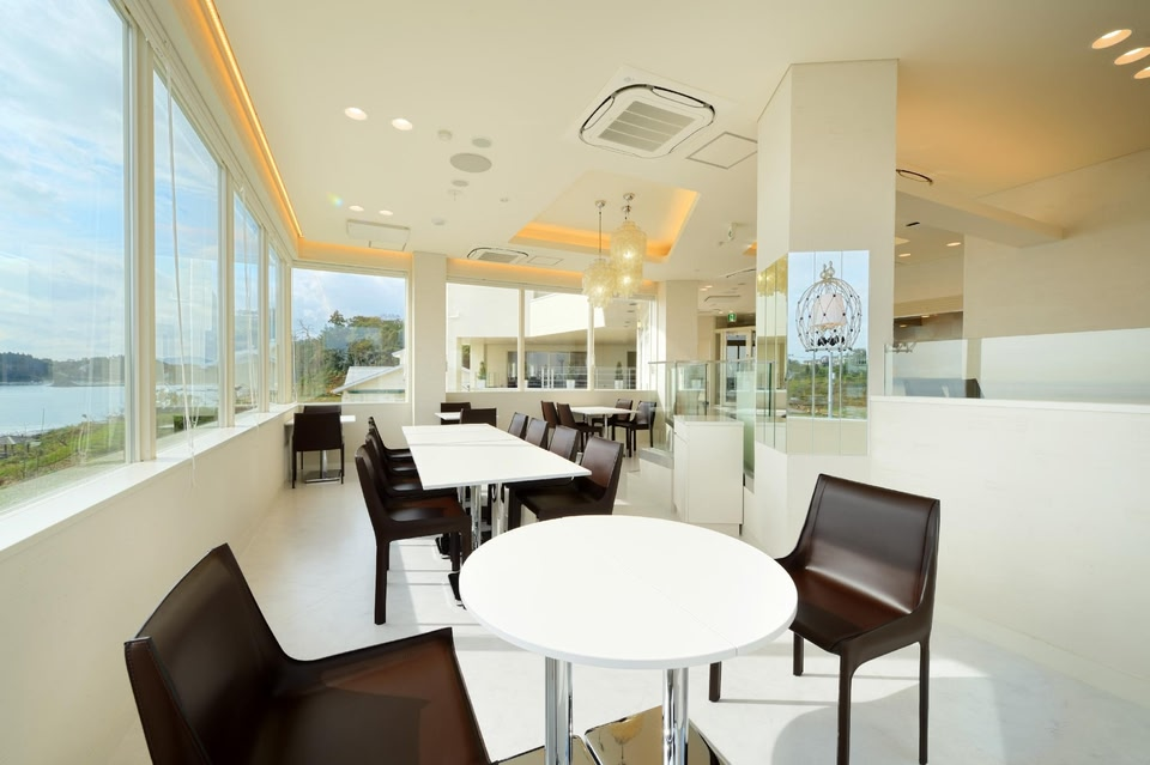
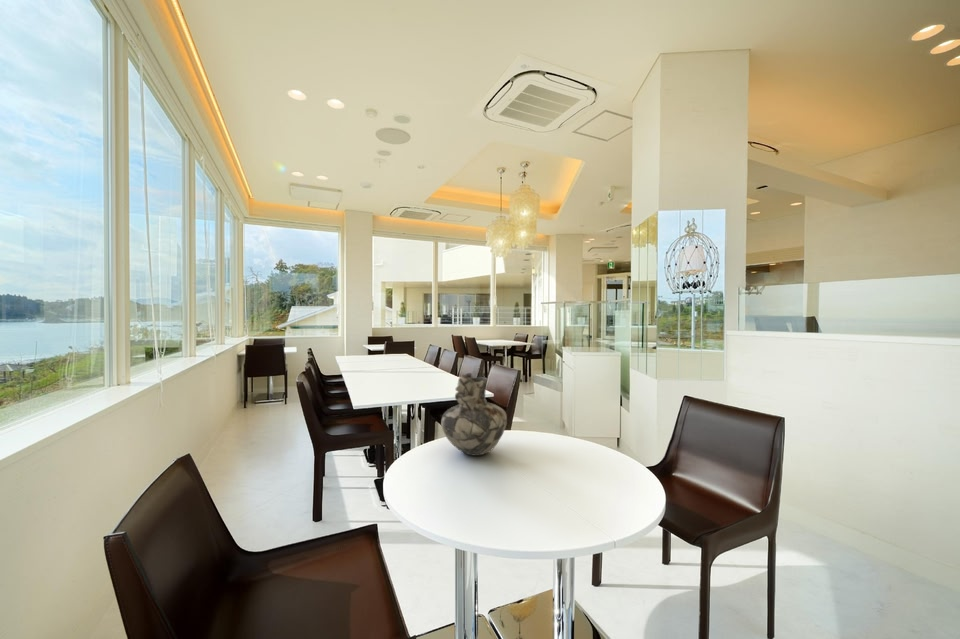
+ vase (473, 412)
